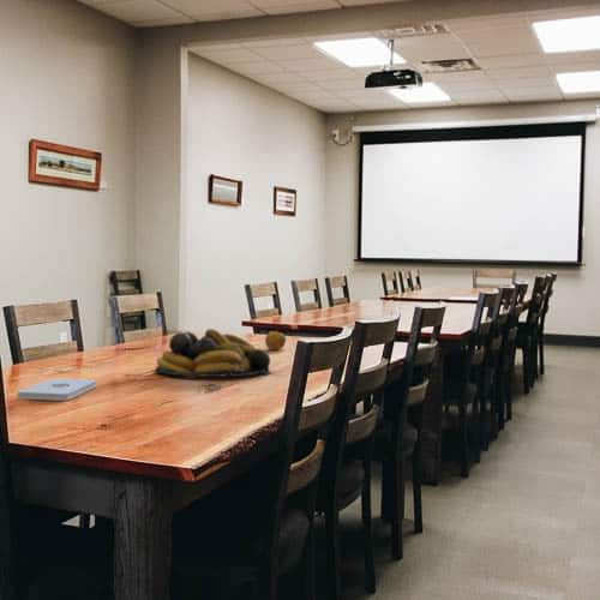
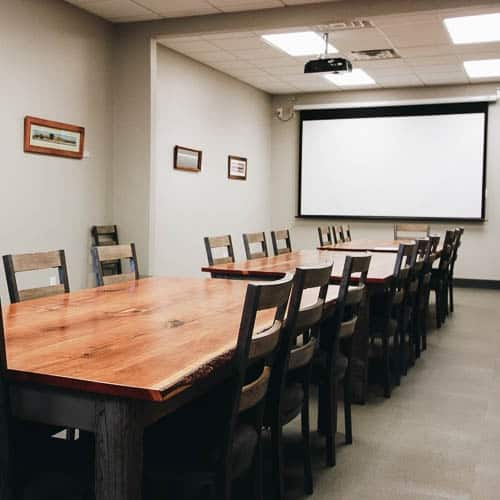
- apple (275, 338)
- fruit bowl (212, 349)
- notepad (59, 389)
